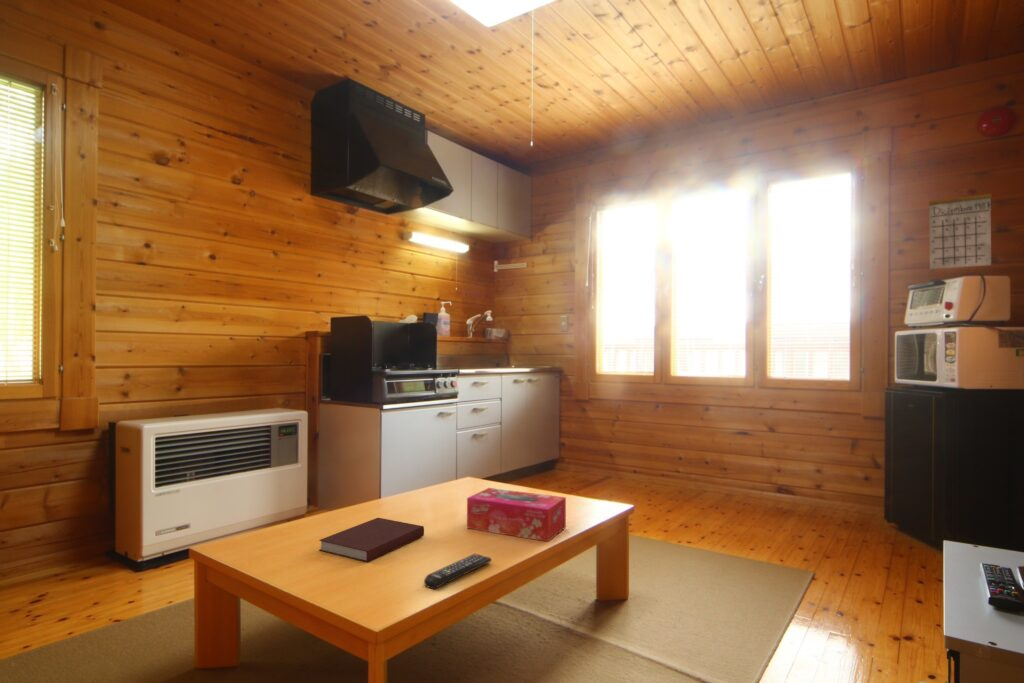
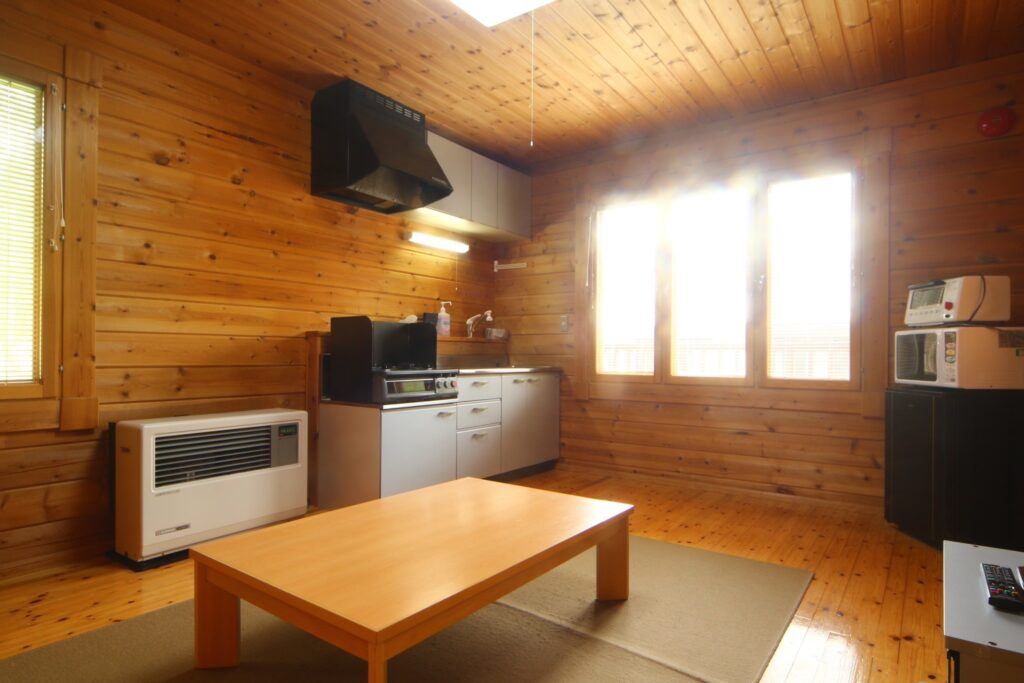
- notebook (373, 537)
- calendar (959, 224)
- tissue box (516, 512)
- remote control (459, 569)
